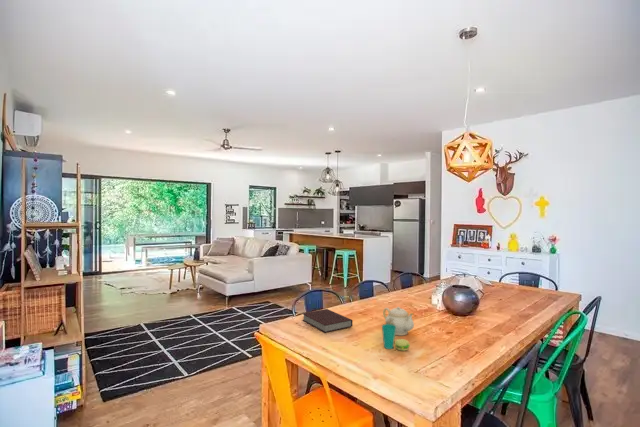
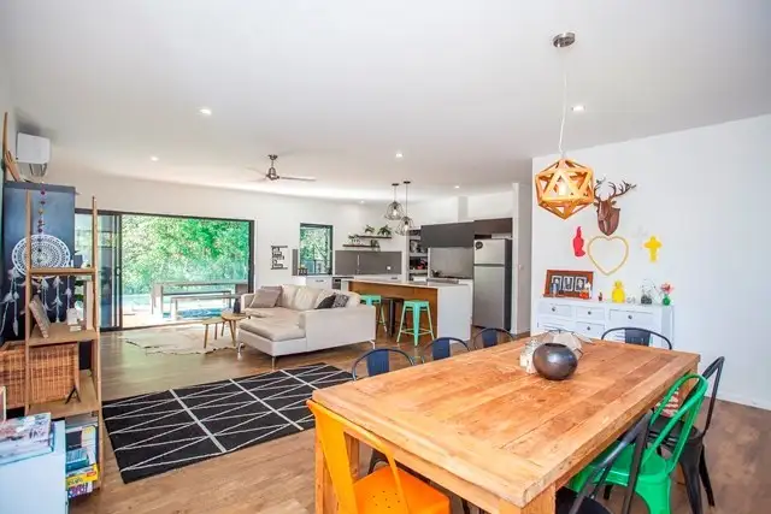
- cup (394, 337)
- book (326, 319)
- teapot (397, 319)
